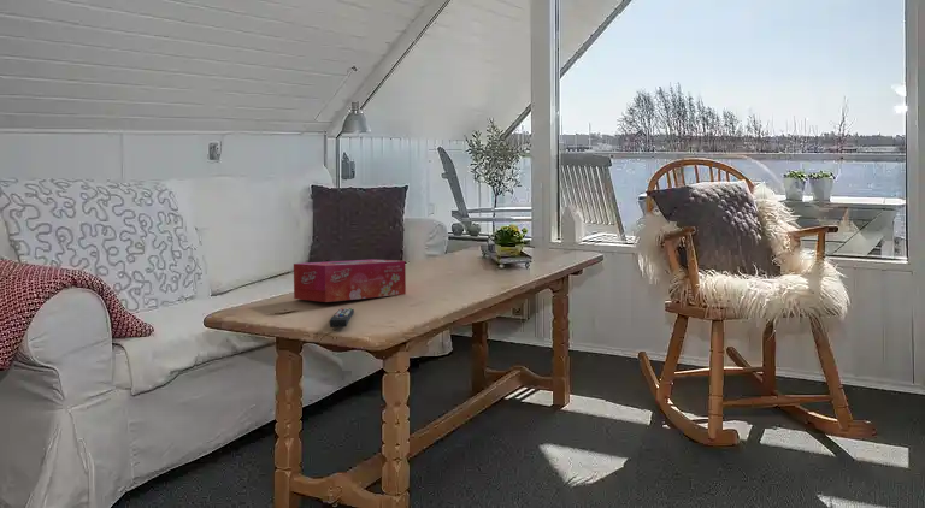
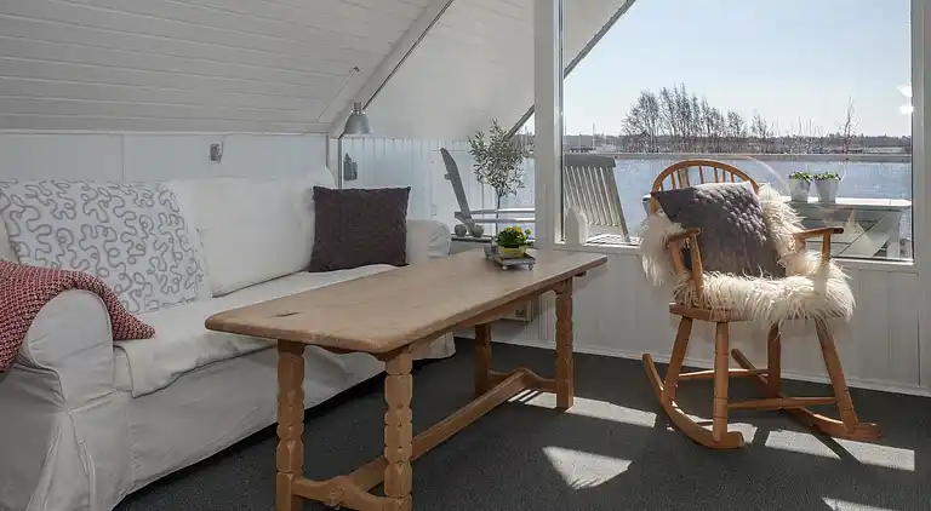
- remote control (342, 317)
- tissue box (350, 279)
